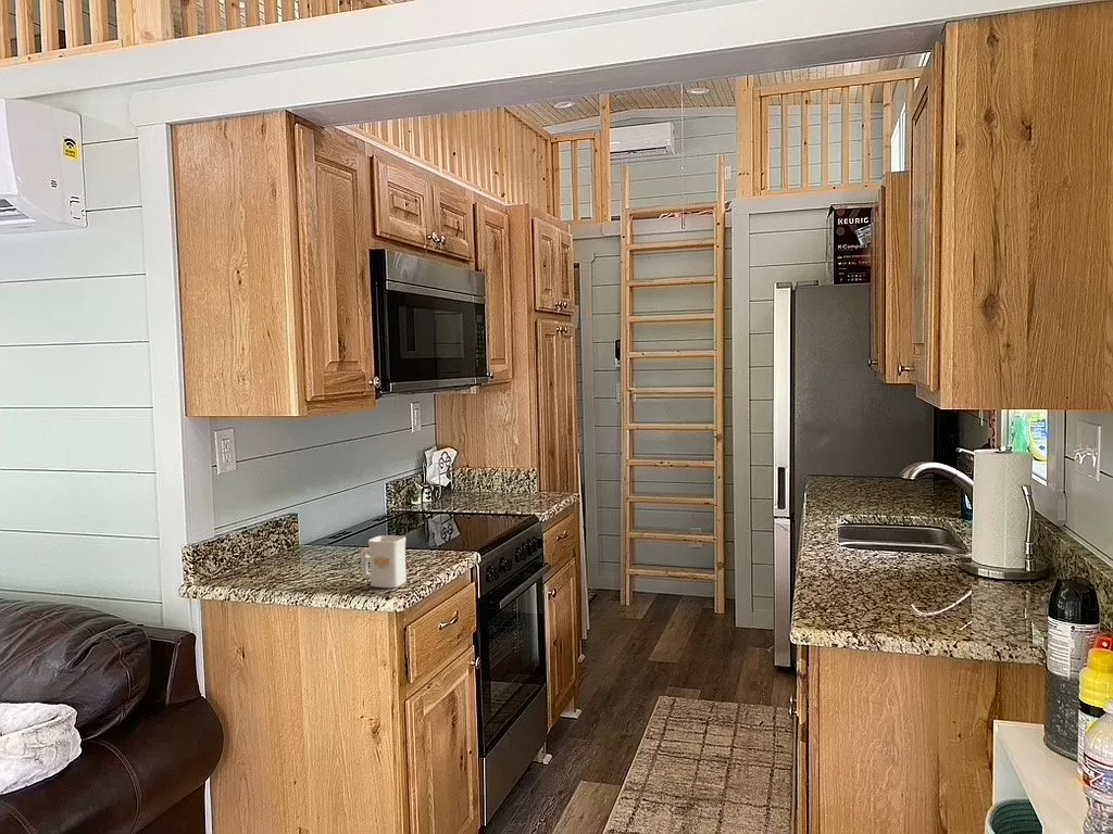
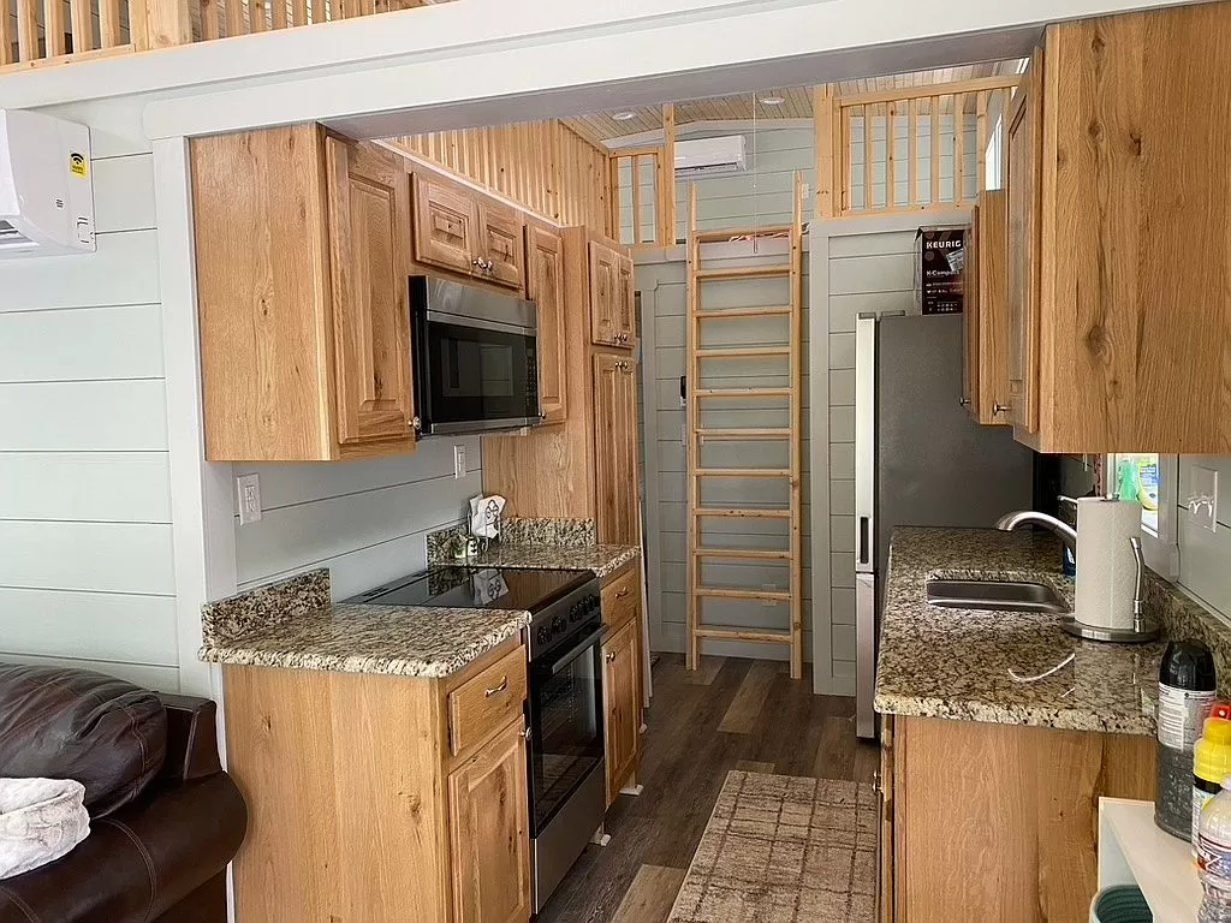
- mug (382, 560)
